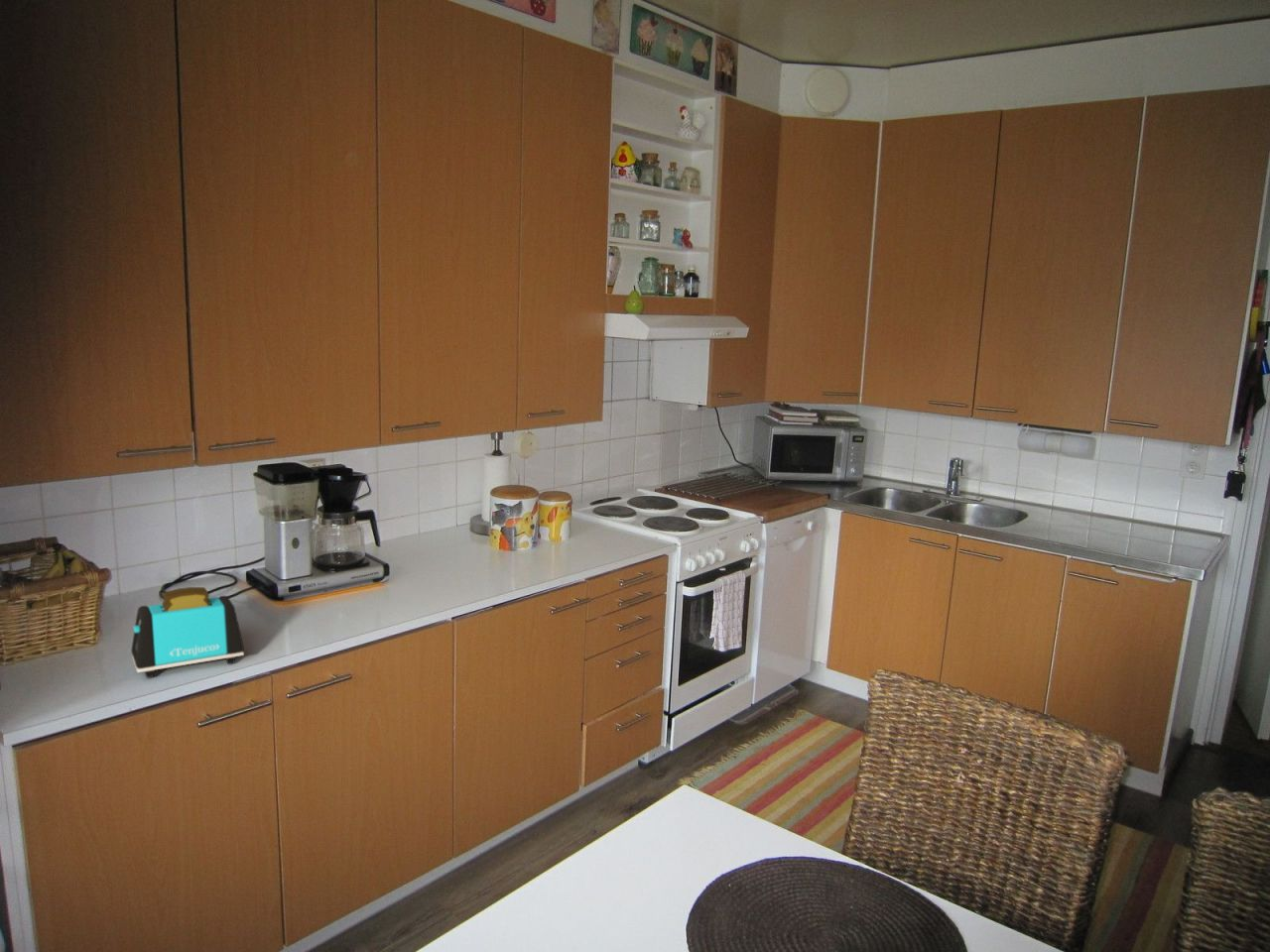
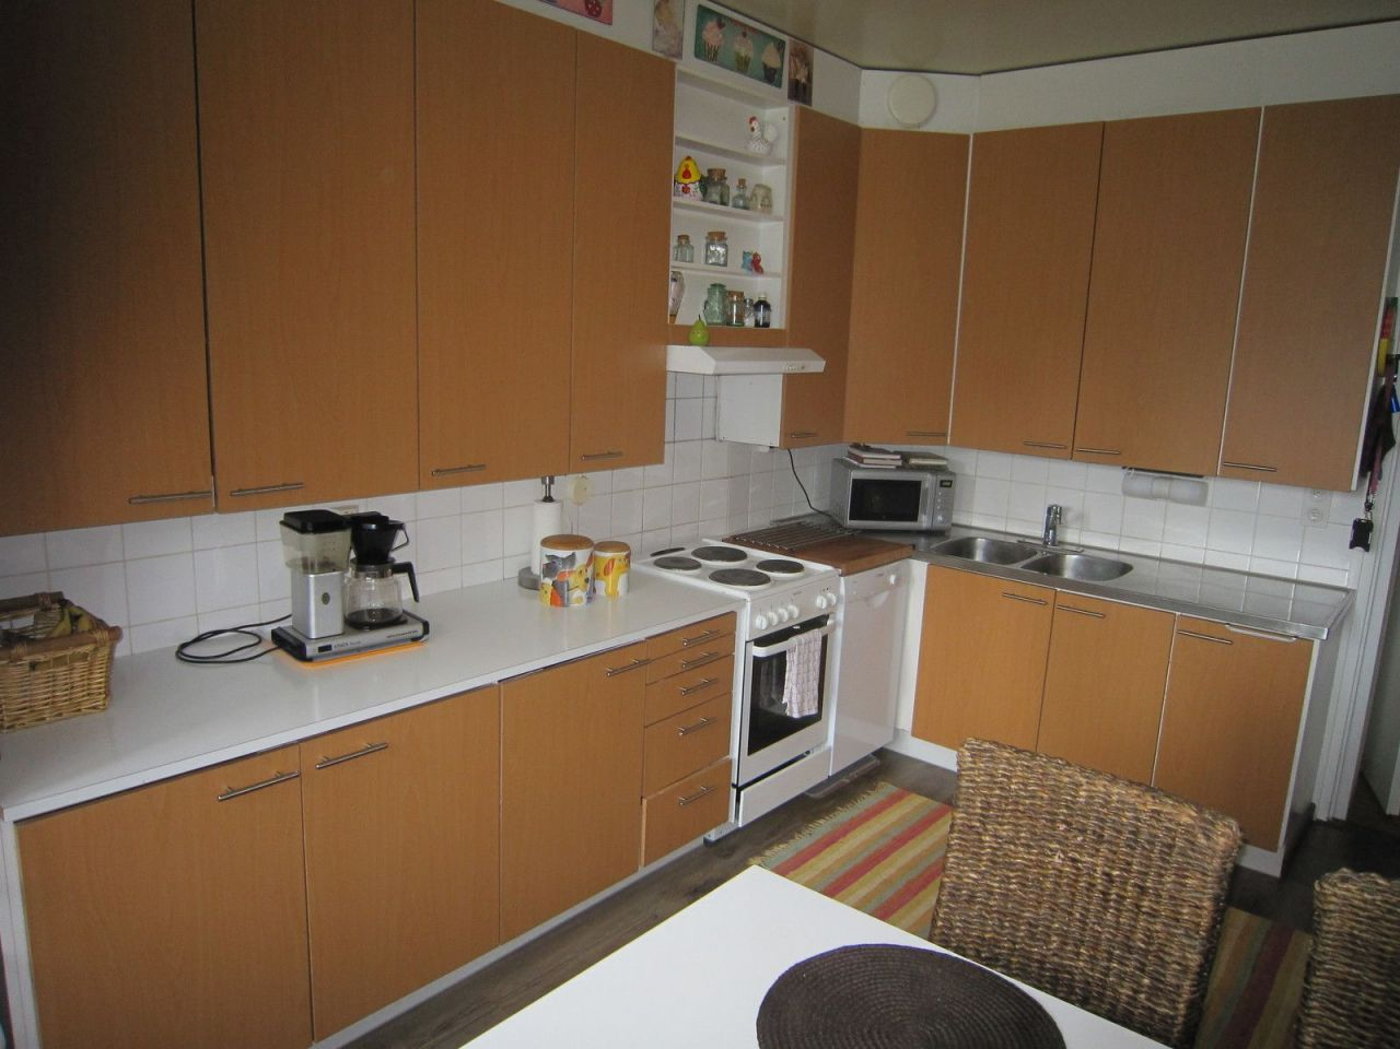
- toaster (187, 628)
